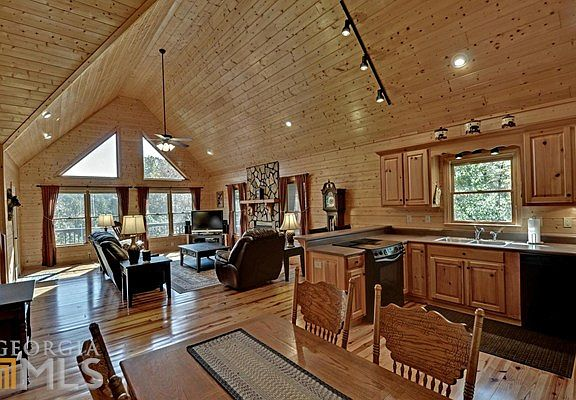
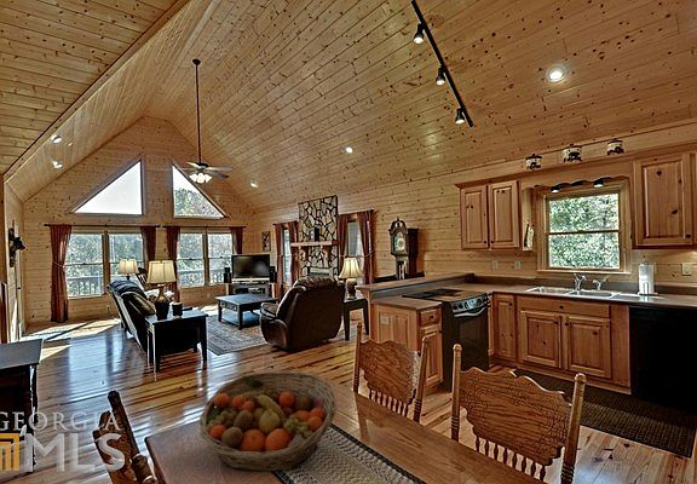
+ fruit basket (269, 416)
